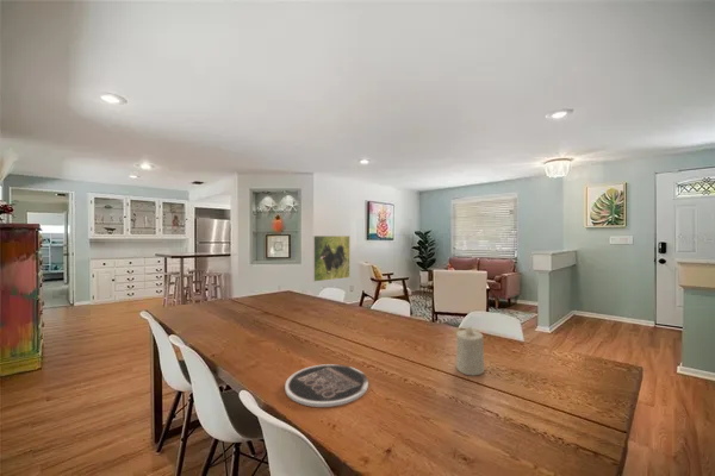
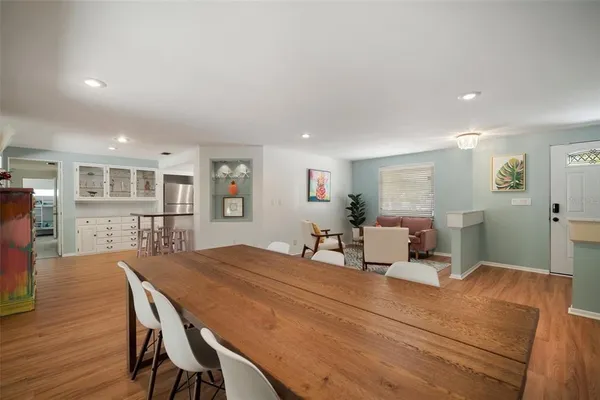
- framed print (331, 257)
- candle (470, 347)
- plate (327, 382)
